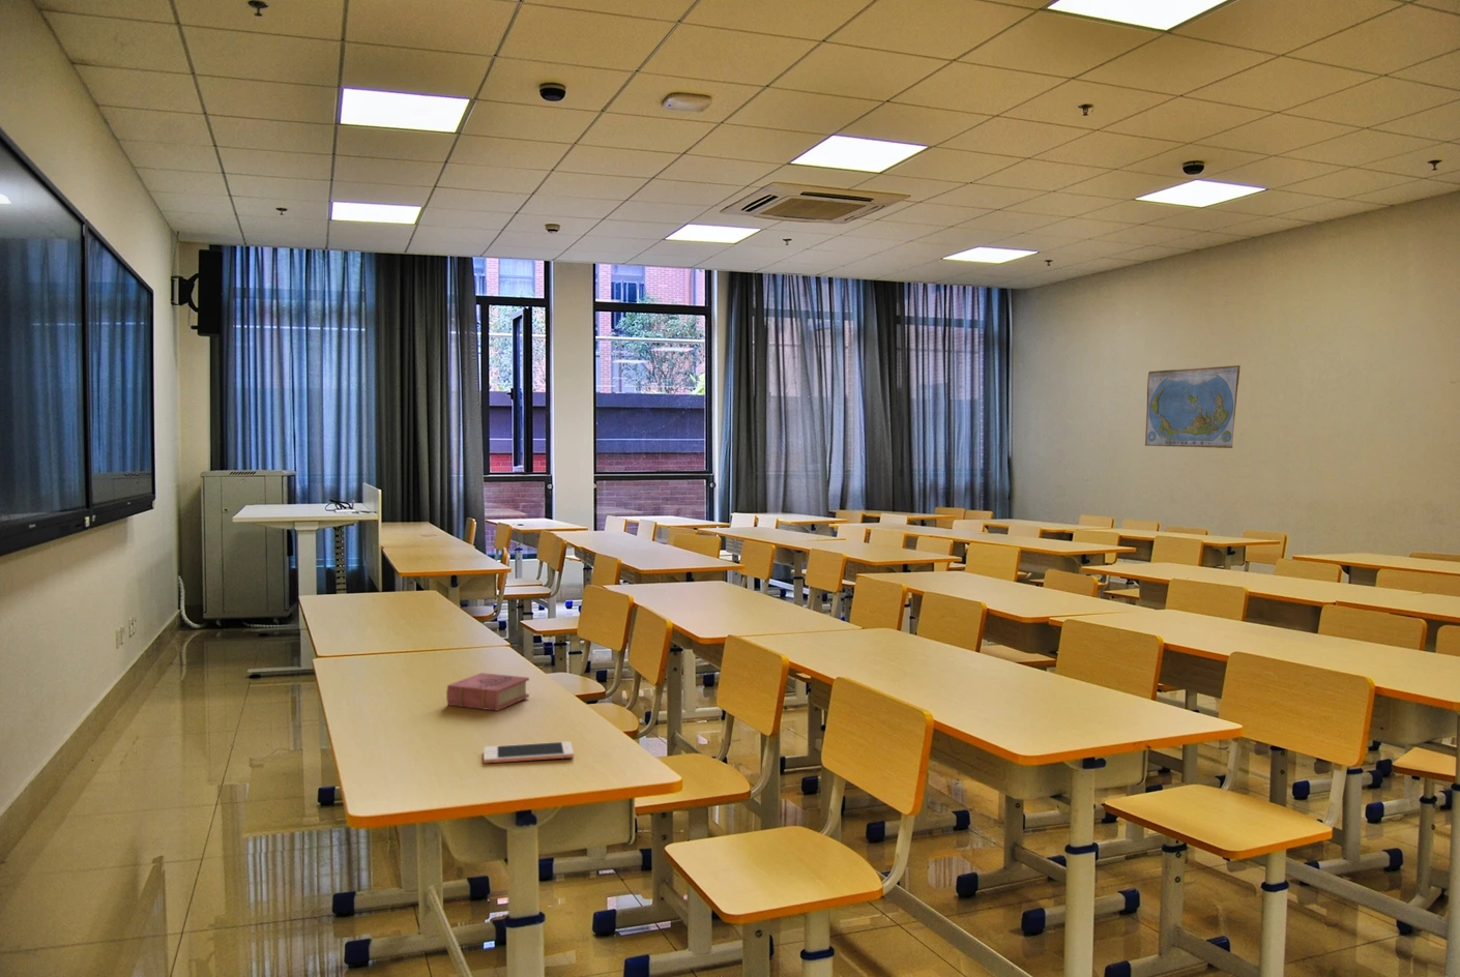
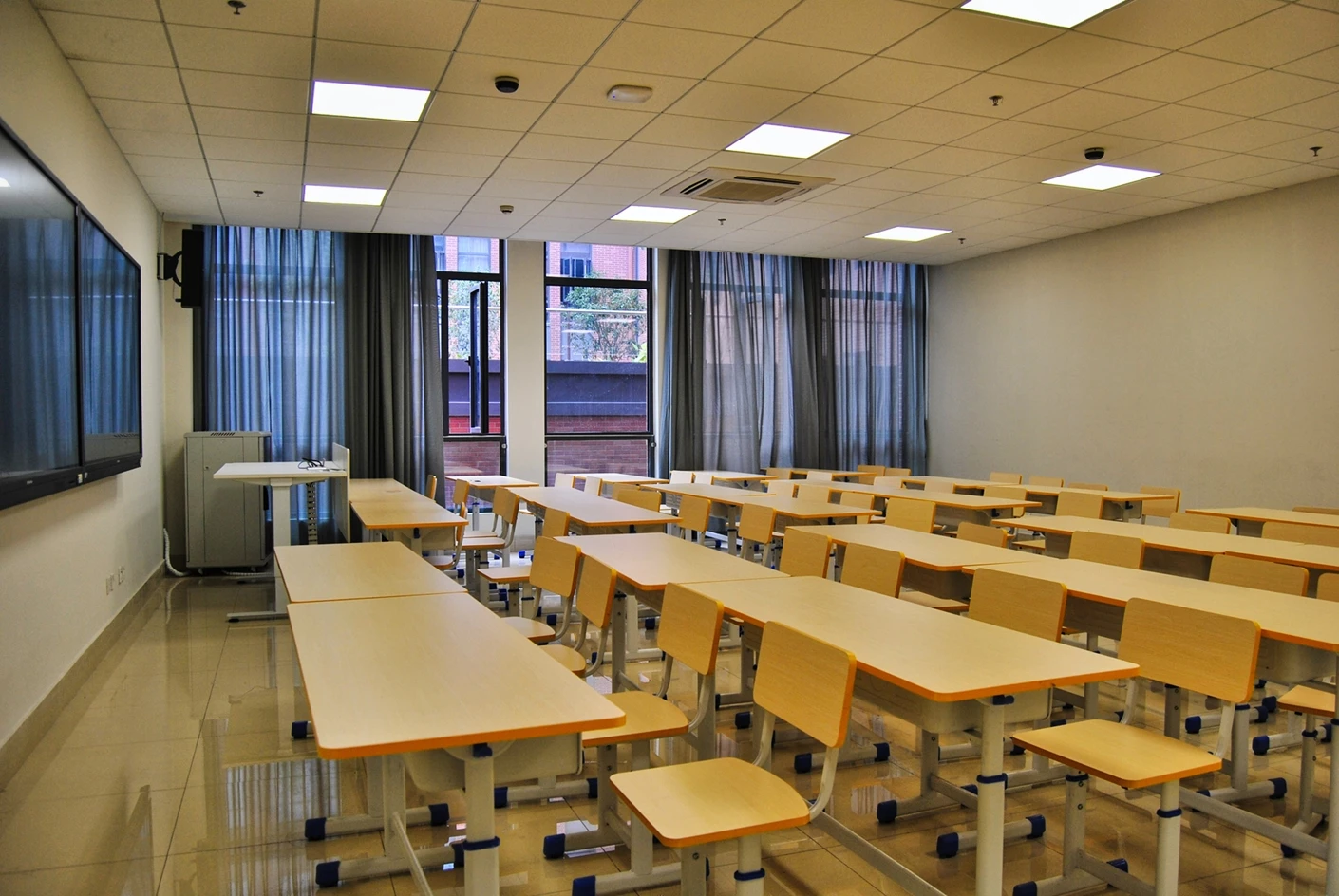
- cell phone (528, 751)
- world map (1188, 408)
- book (487, 691)
